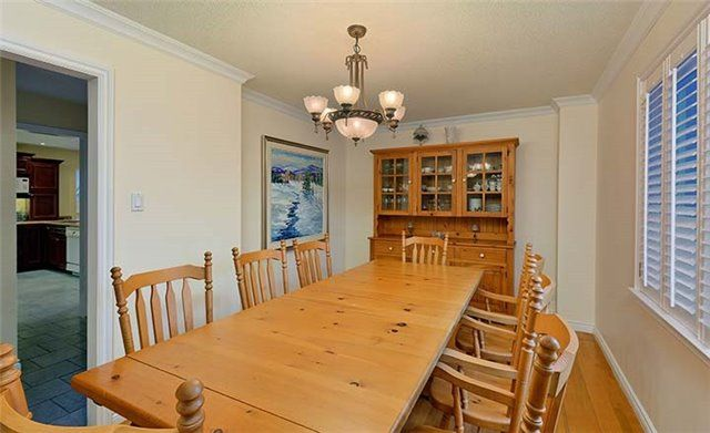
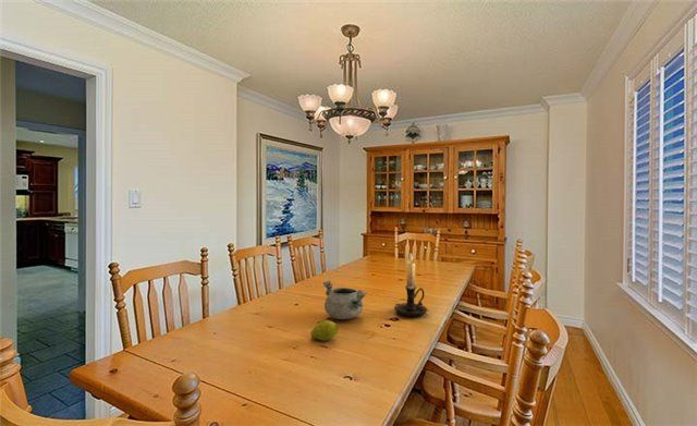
+ fruit (322, 329)
+ decorative bowl (344, 301)
+ candle holder (413, 281)
